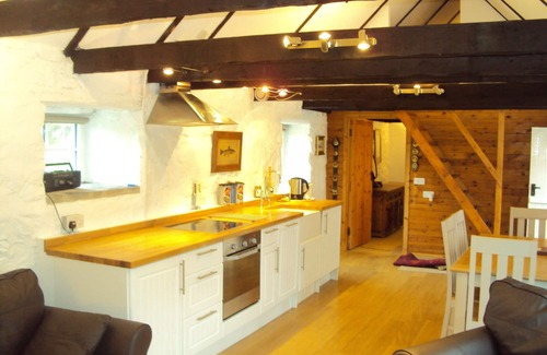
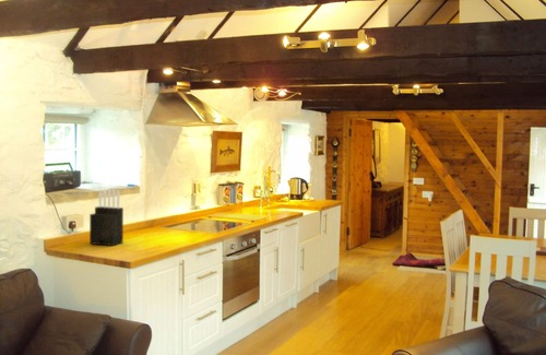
+ knife block (105, 216)
